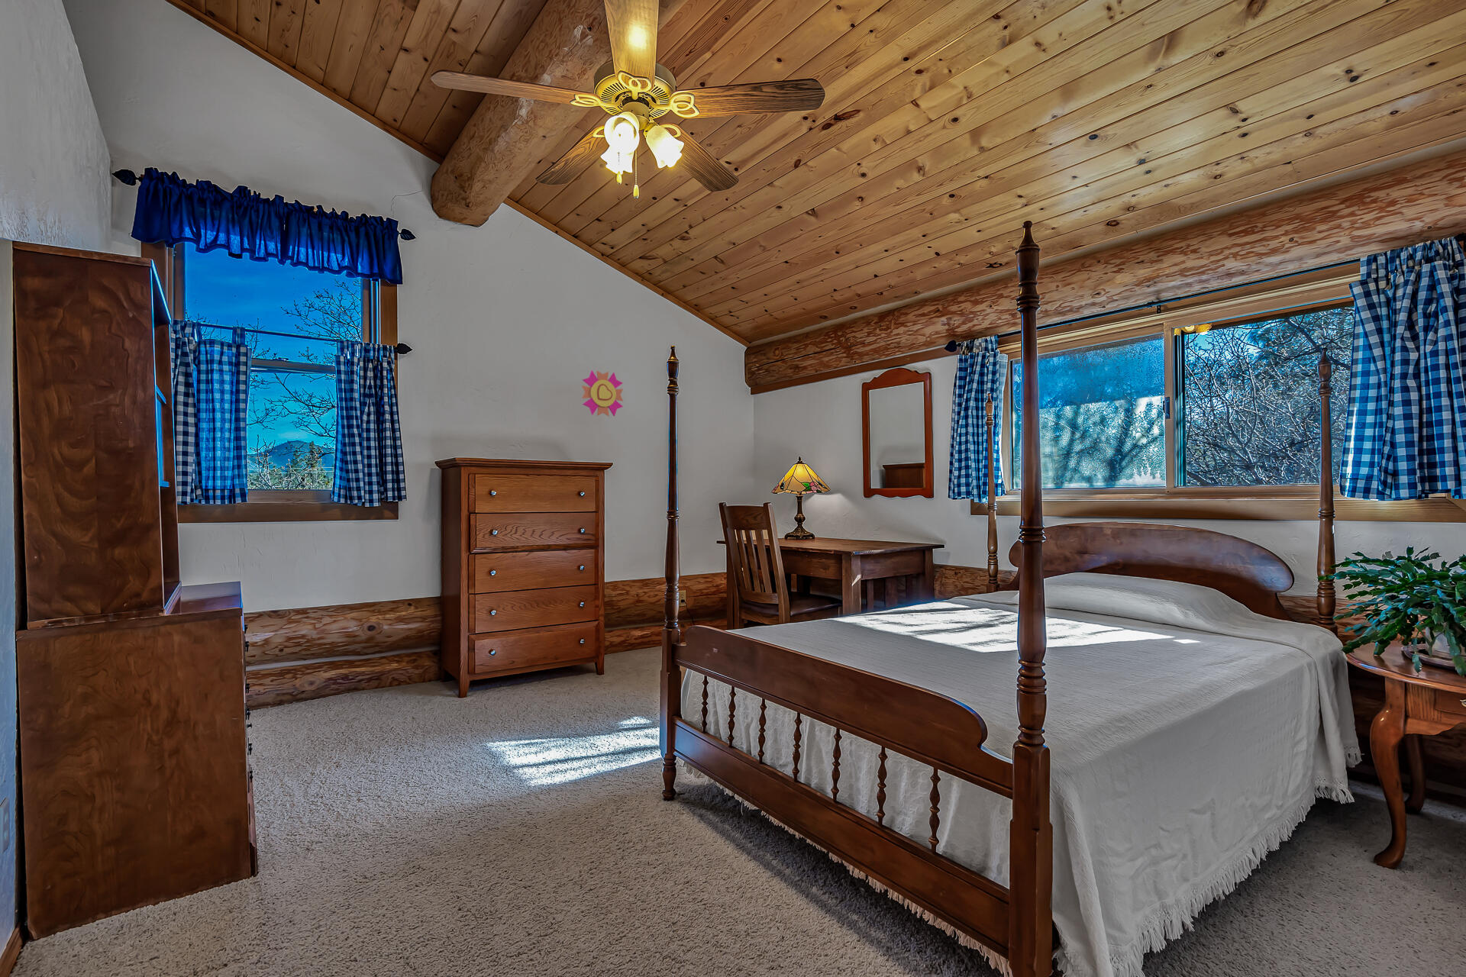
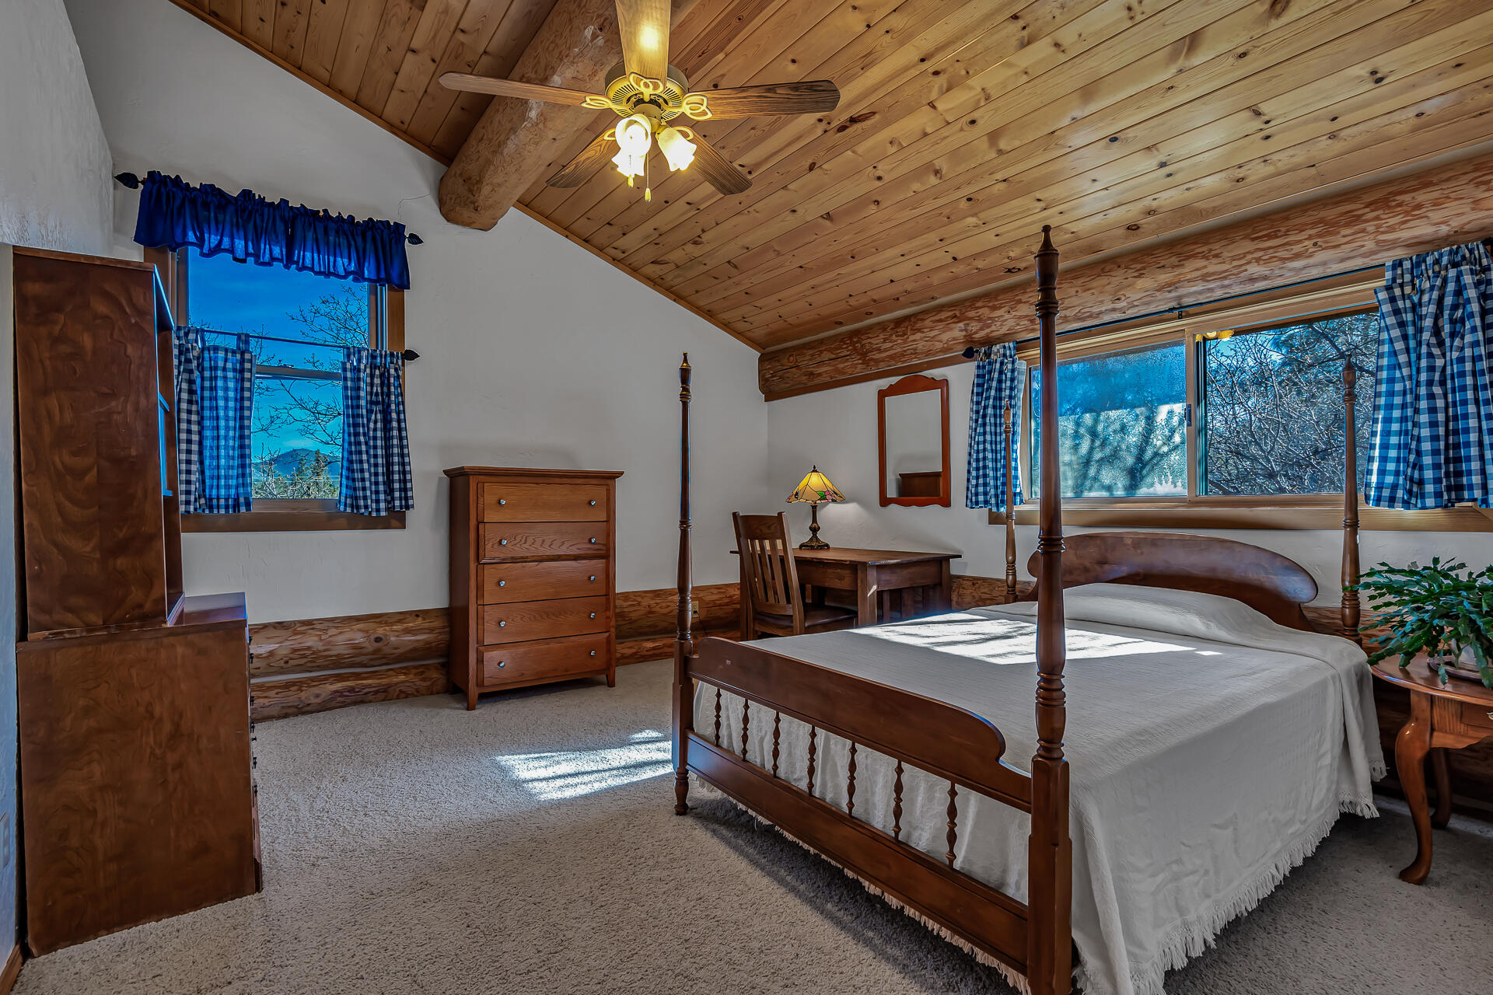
- wall ornament (603, 393)
